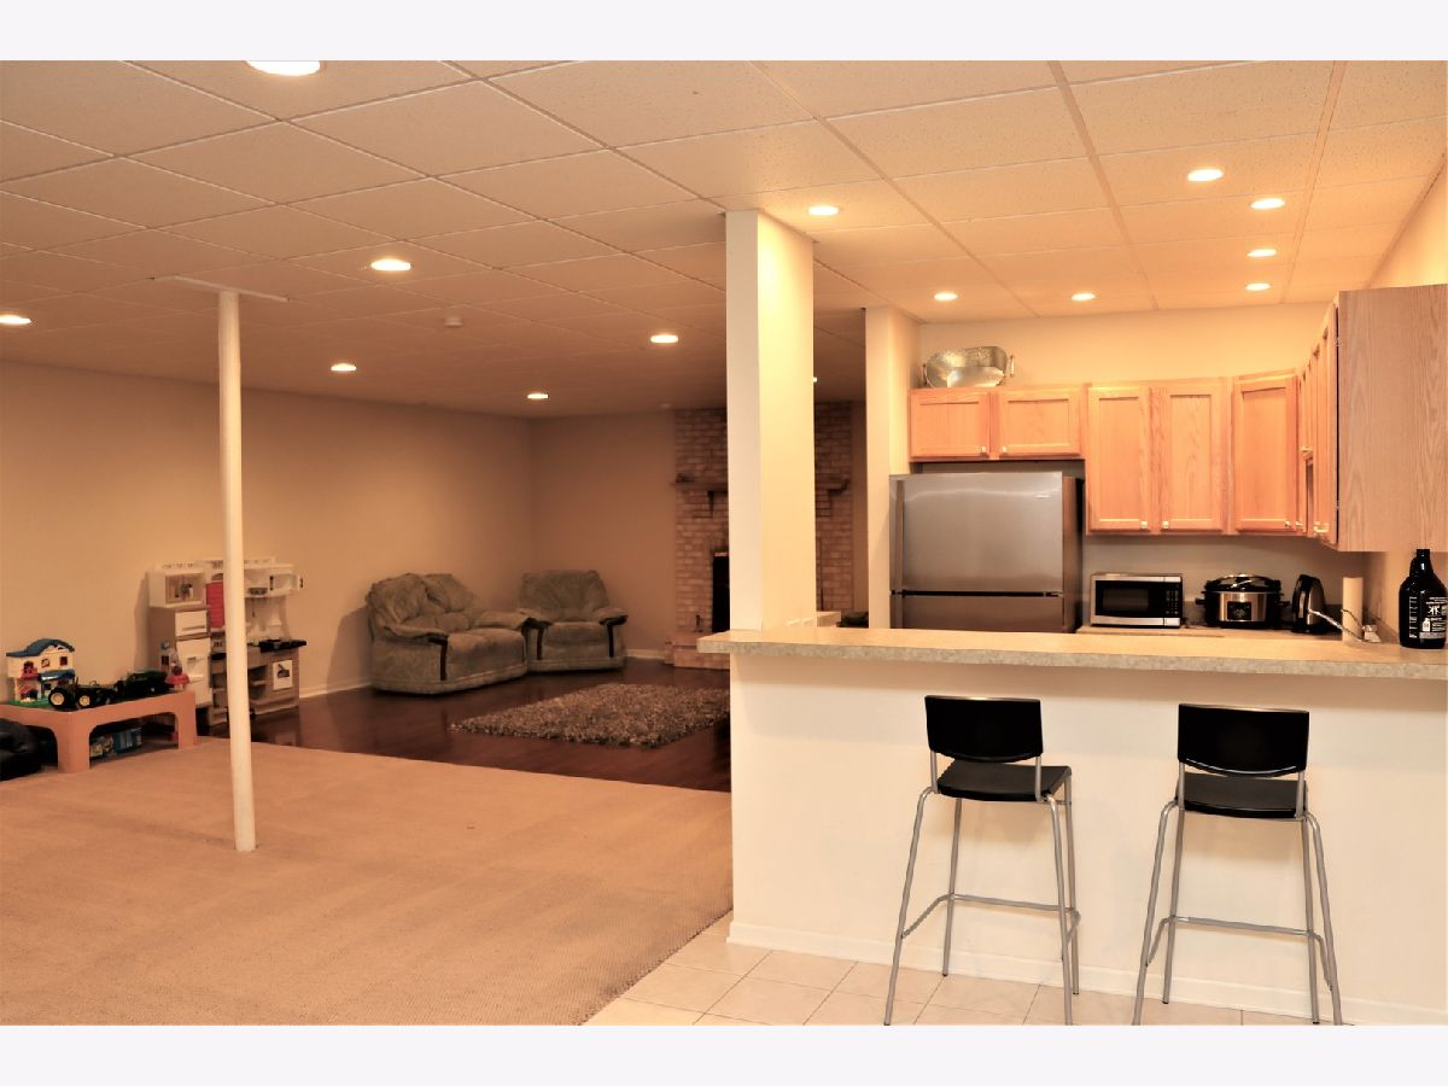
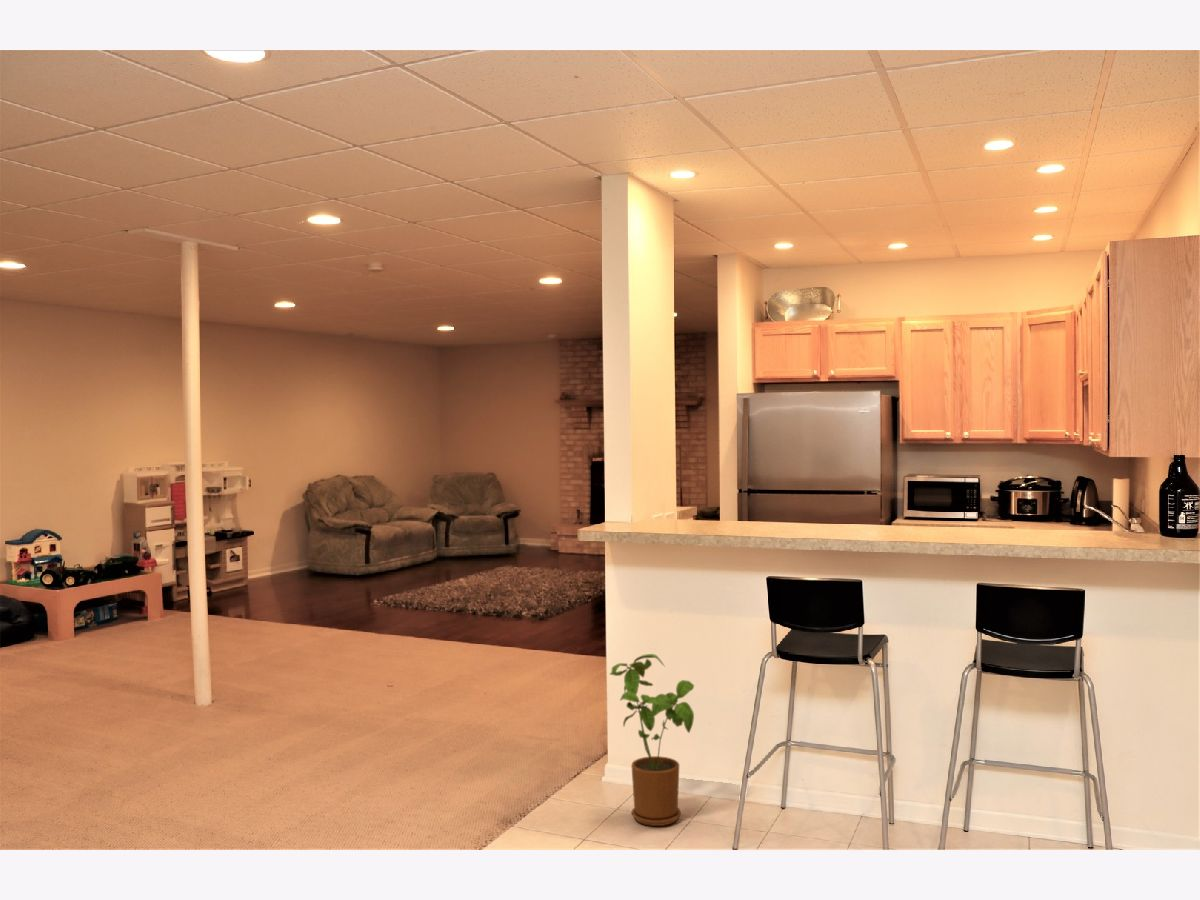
+ house plant (658, 736)
